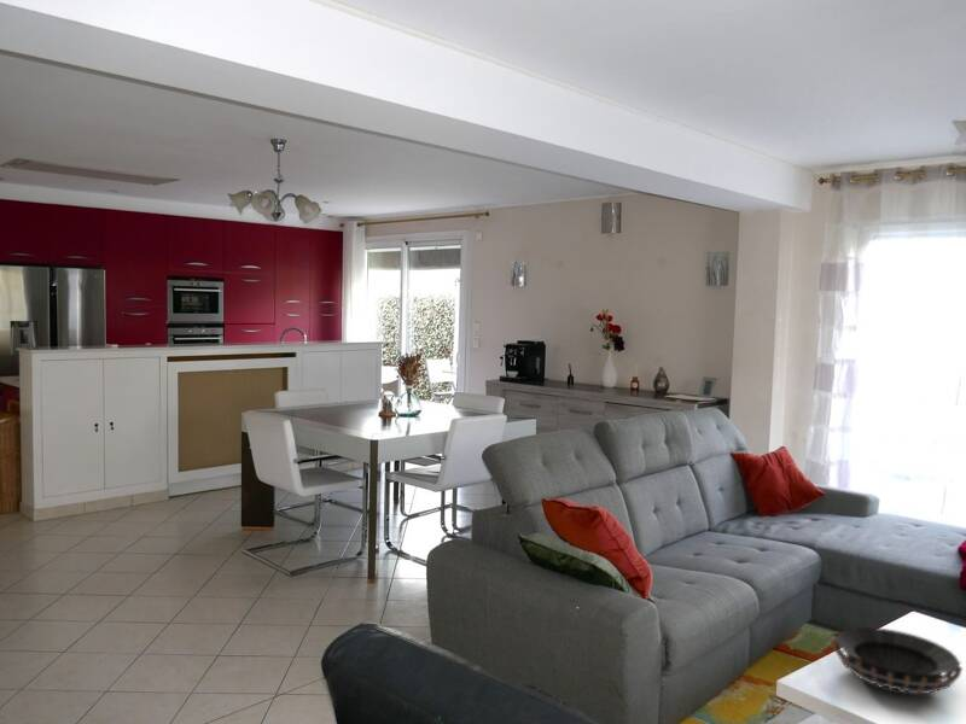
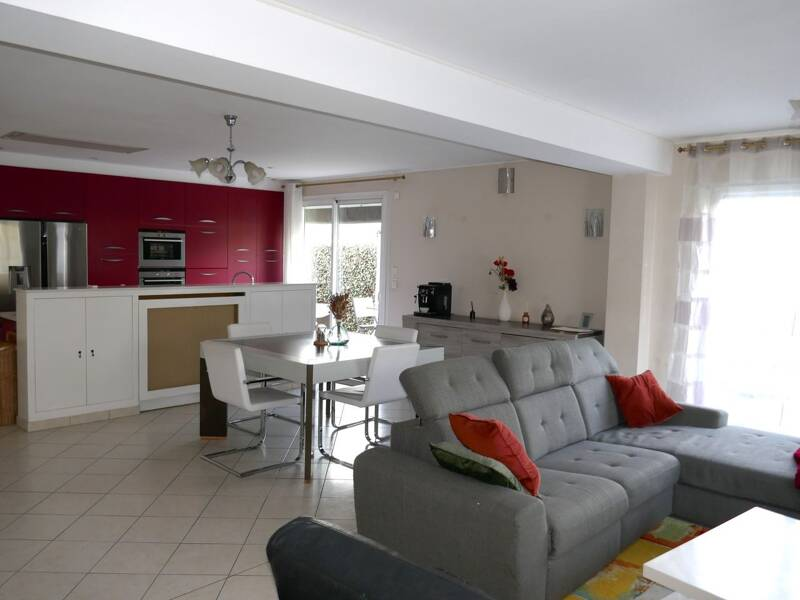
- decorative bowl (895, 665)
